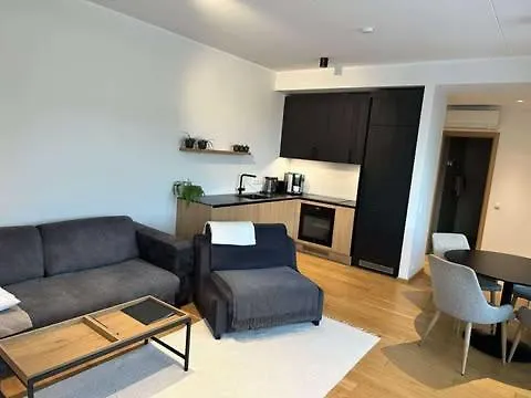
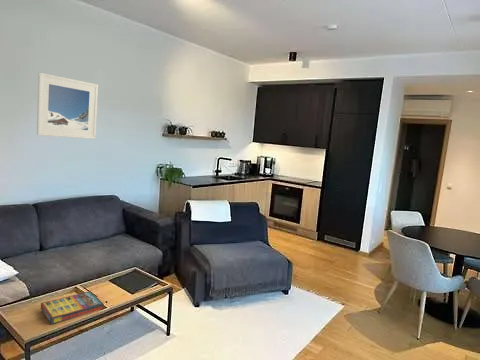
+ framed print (69, 108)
+ game compilation box (72, 306)
